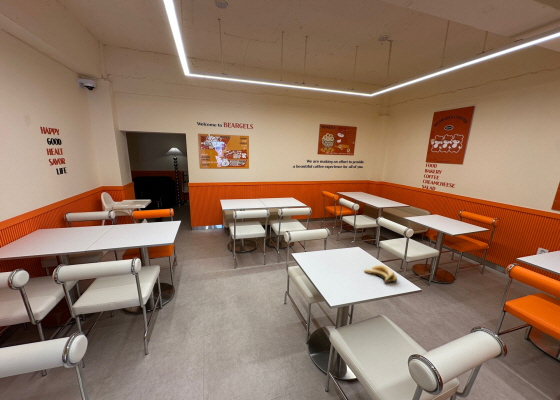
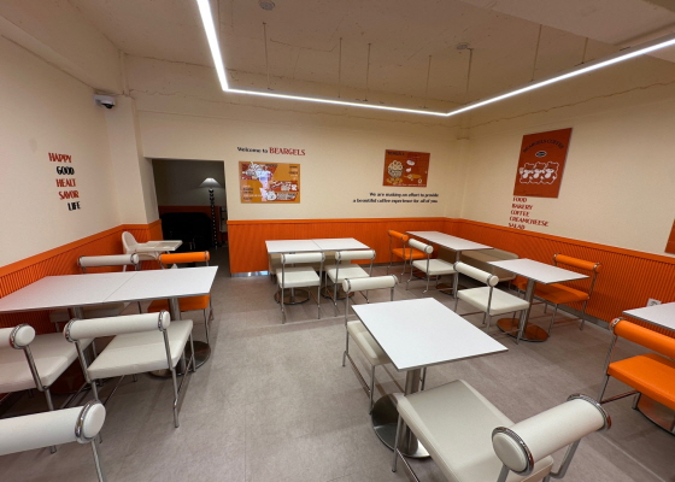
- banana (381, 272)
